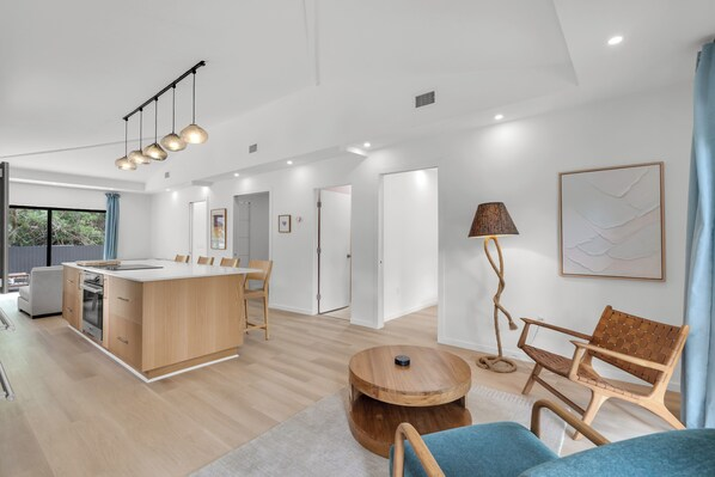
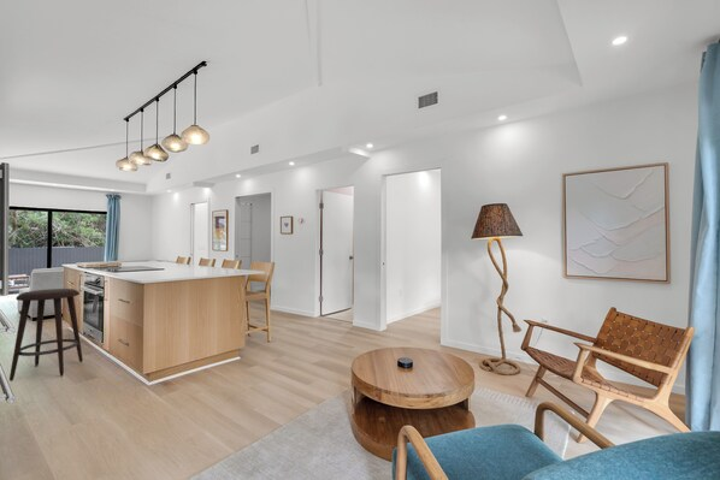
+ stool (55, 328)
